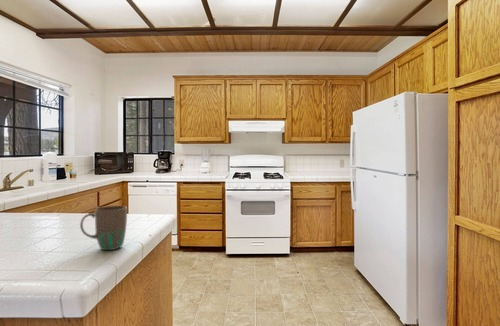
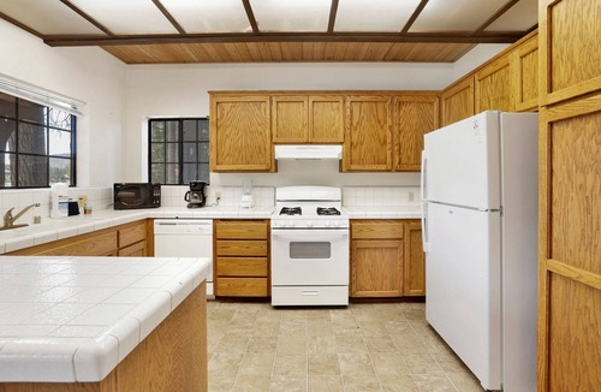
- mug (104, 228)
